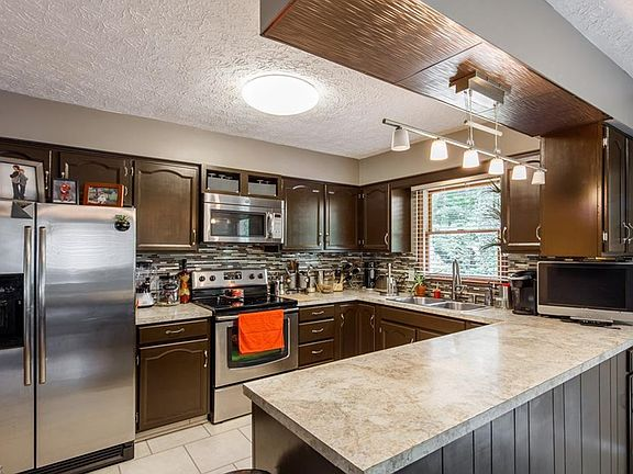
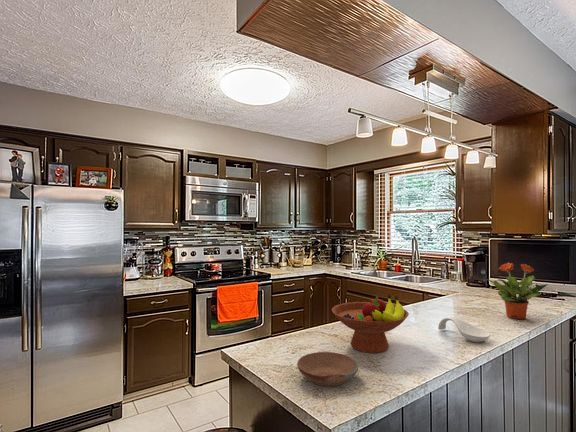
+ potted plant (517, 290)
+ fruit bowl (369, 321)
+ bowl (327, 370)
+ spoon rest (462, 328)
